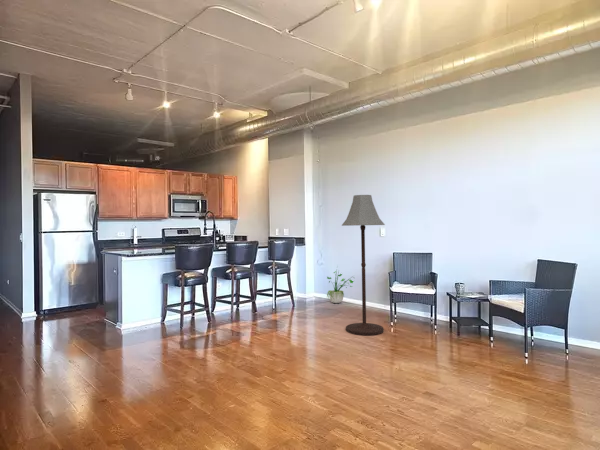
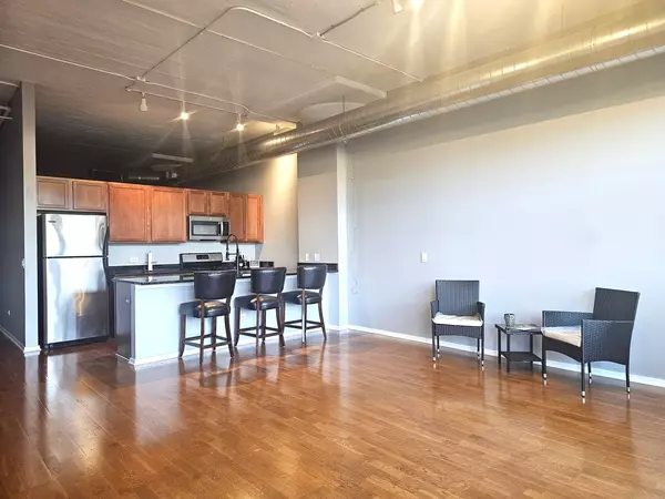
- floor lamp (363, 262)
- potted plant (340, 283)
